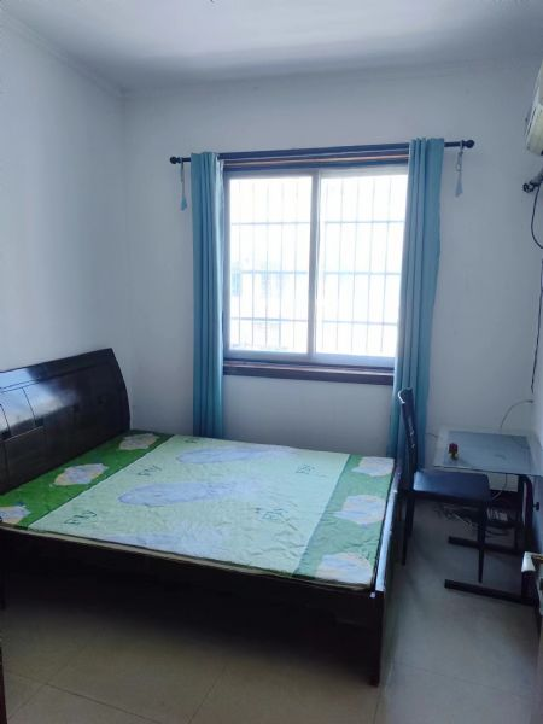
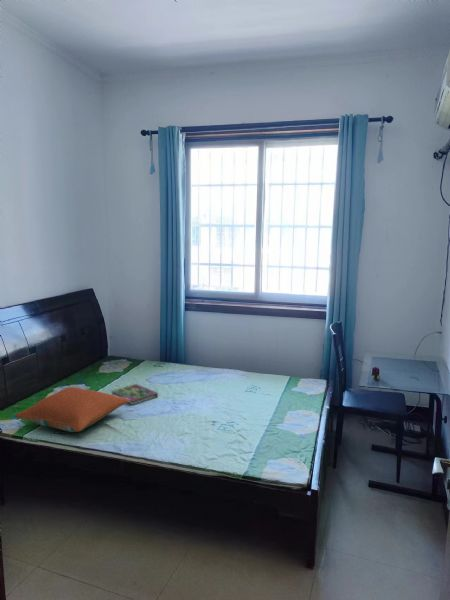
+ book (134, 393)
+ pillow (74, 407)
